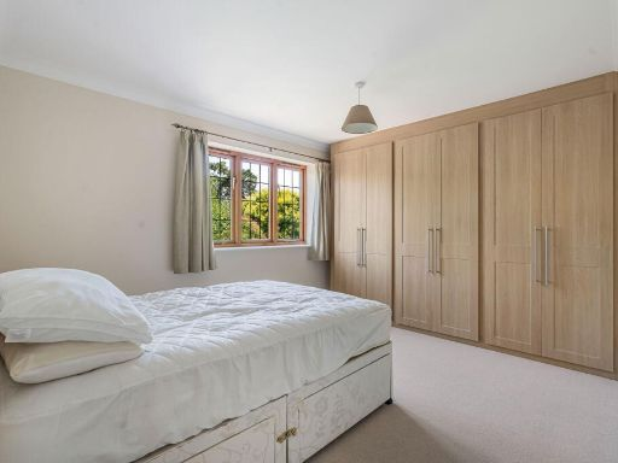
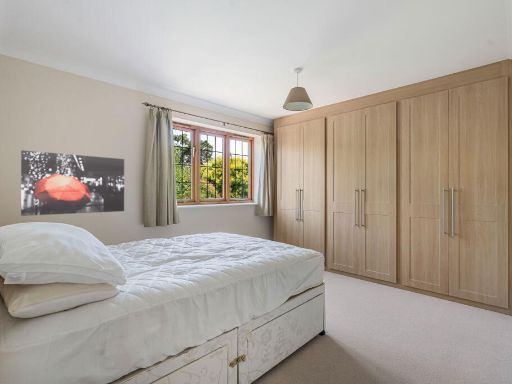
+ wall art (78, 184)
